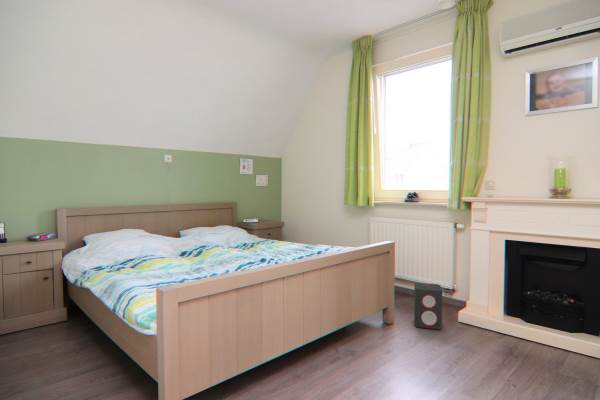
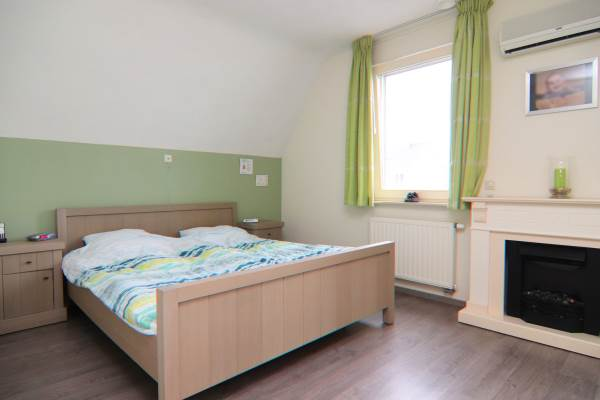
- speaker (427, 305)
